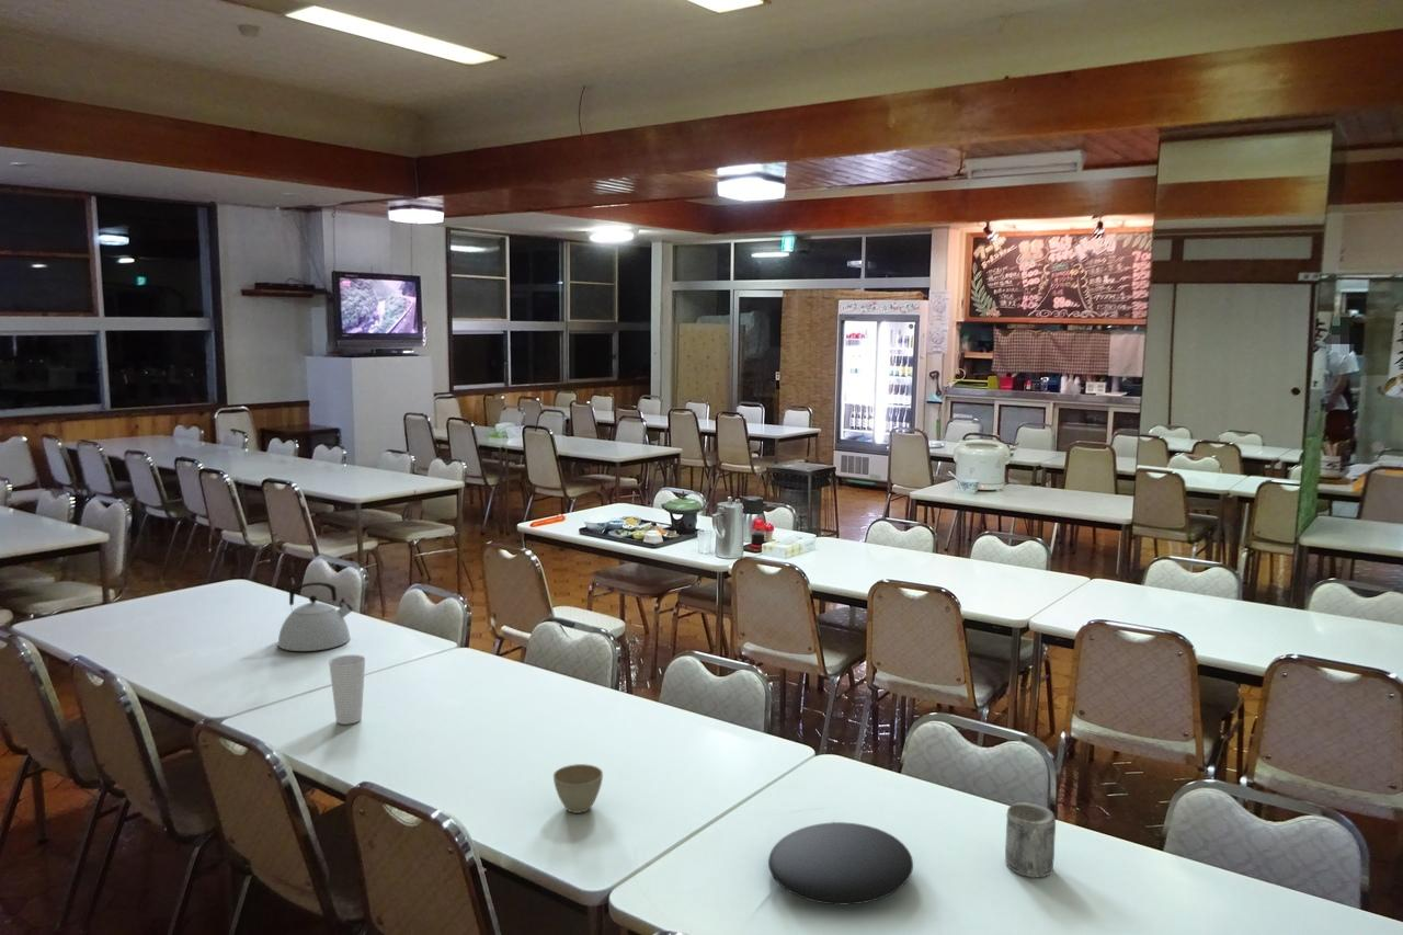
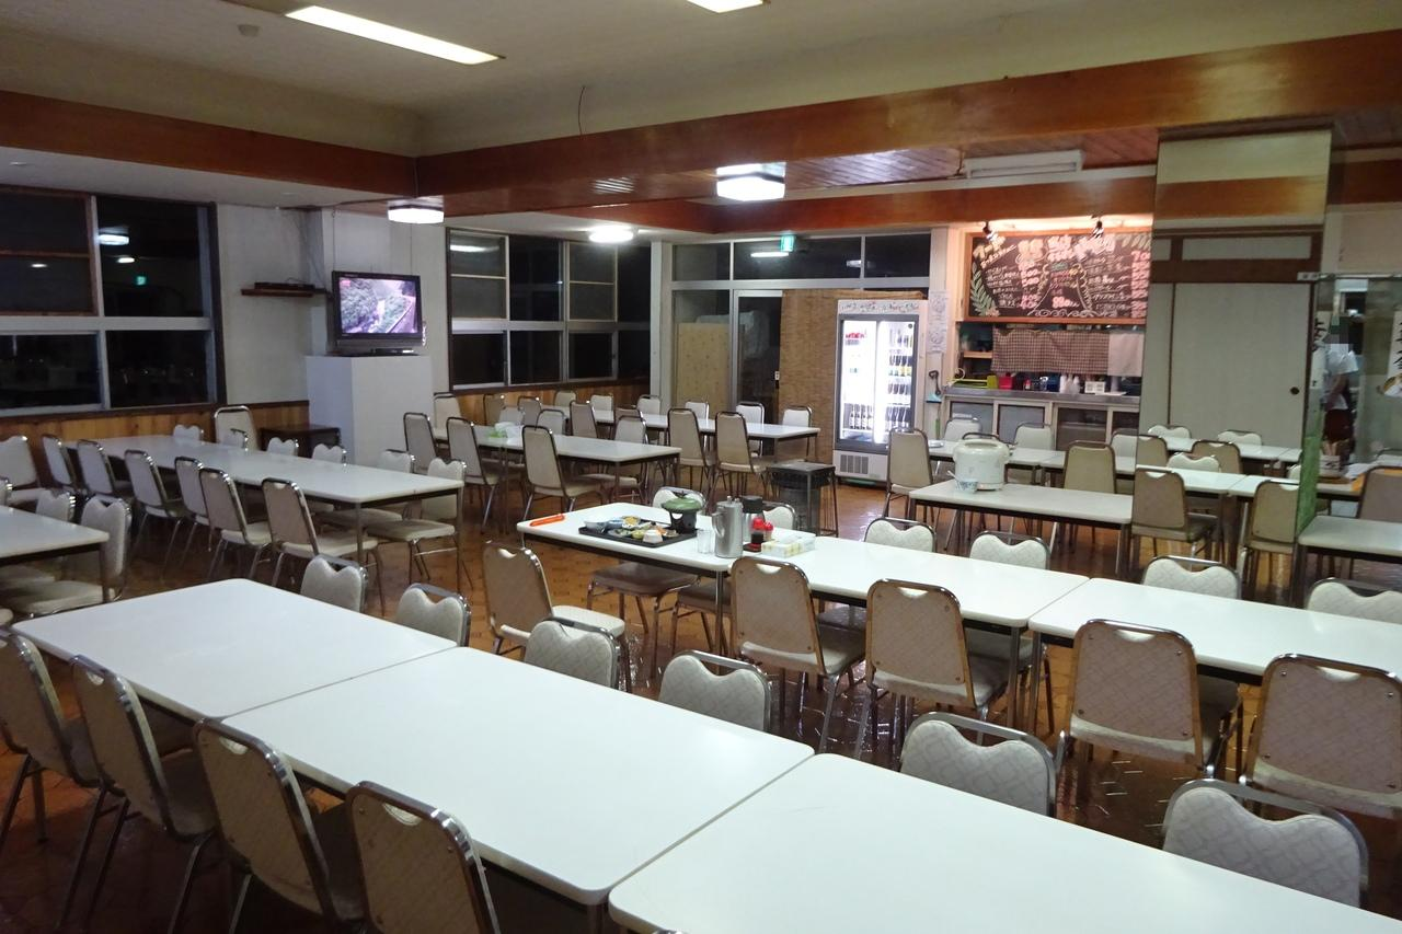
- mug (1029, 837)
- flower pot (578, 790)
- plate (840, 860)
- cup (347, 689)
- kettle (315, 612)
